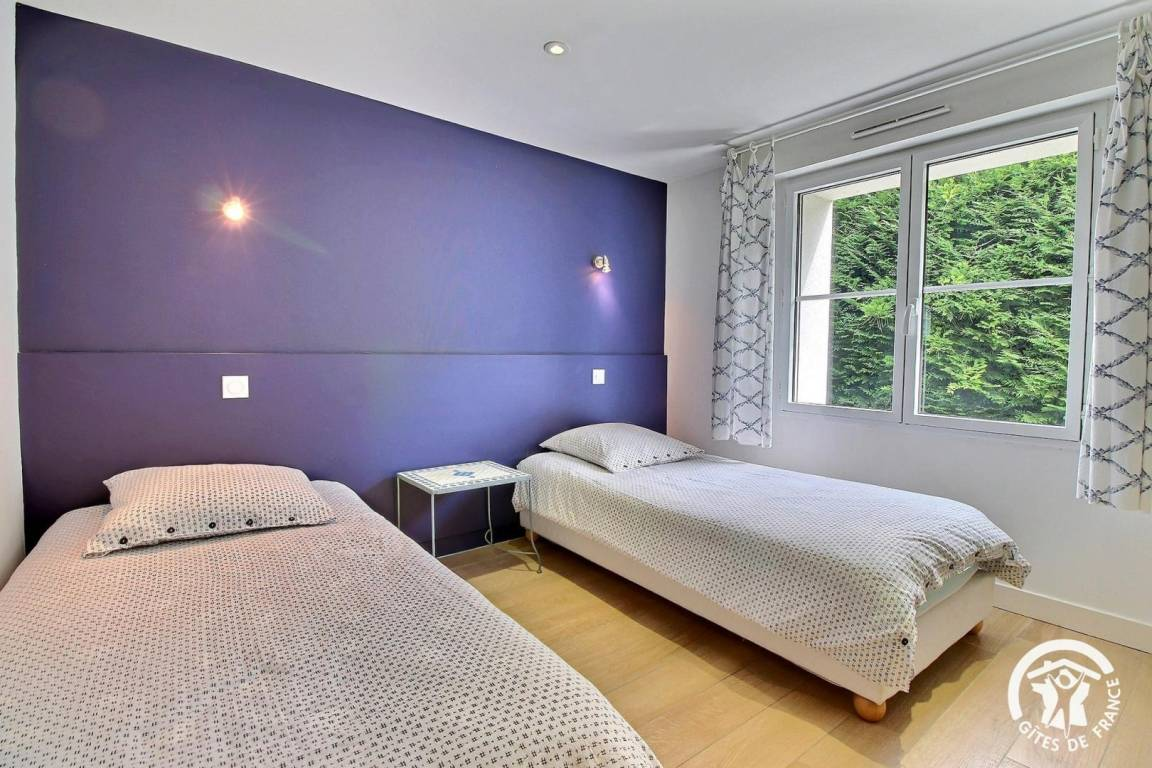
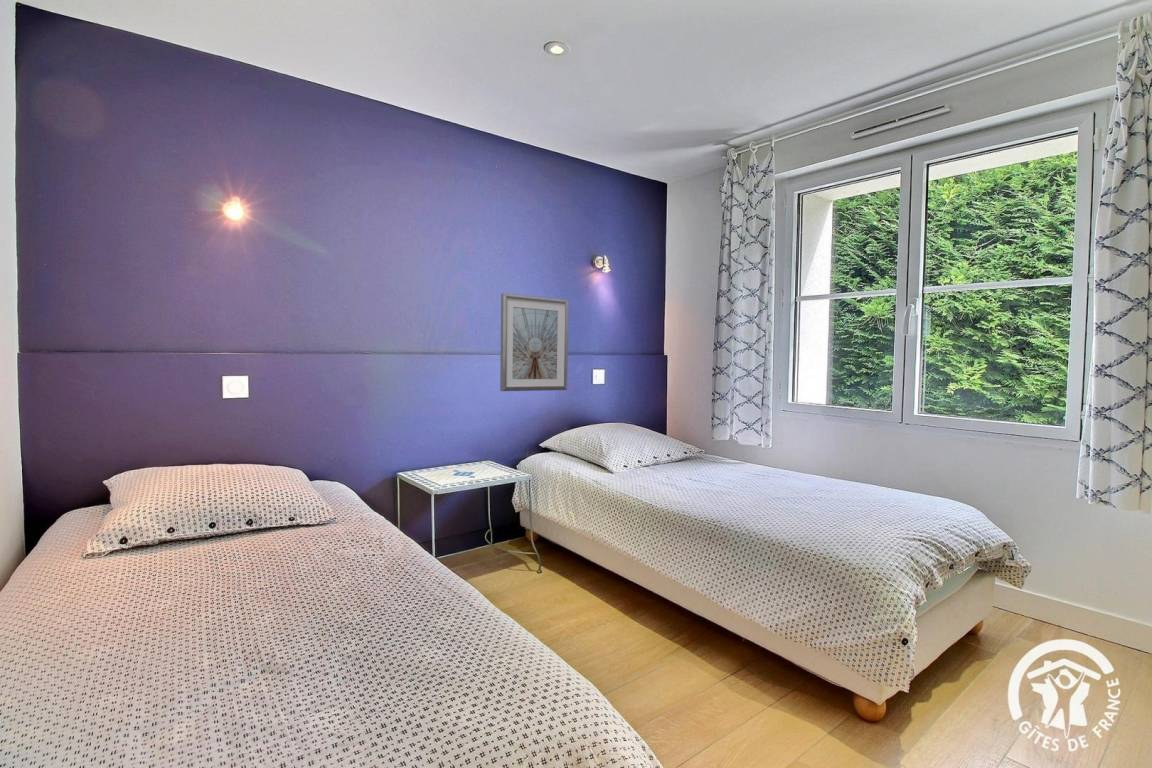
+ picture frame (535, 343)
